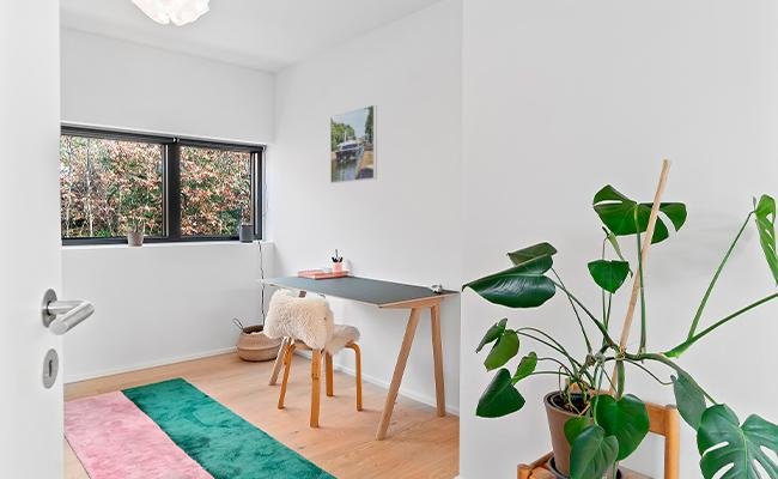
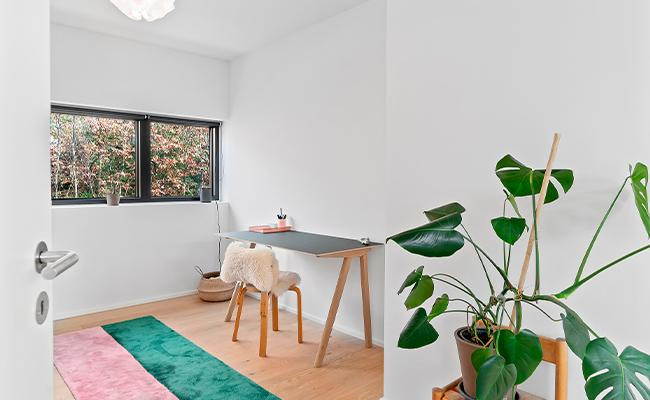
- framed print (352, 146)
